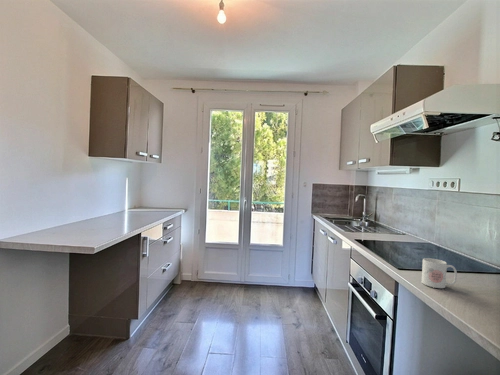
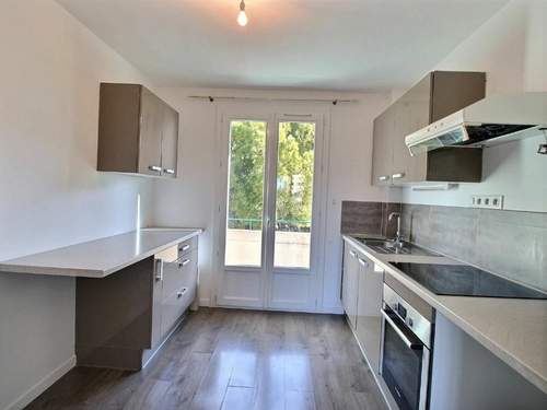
- mug (439, 273)
